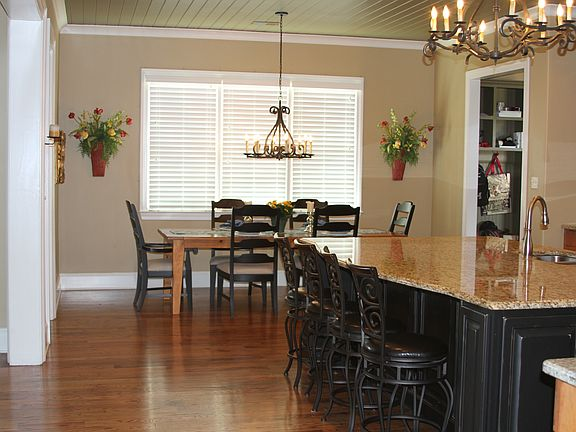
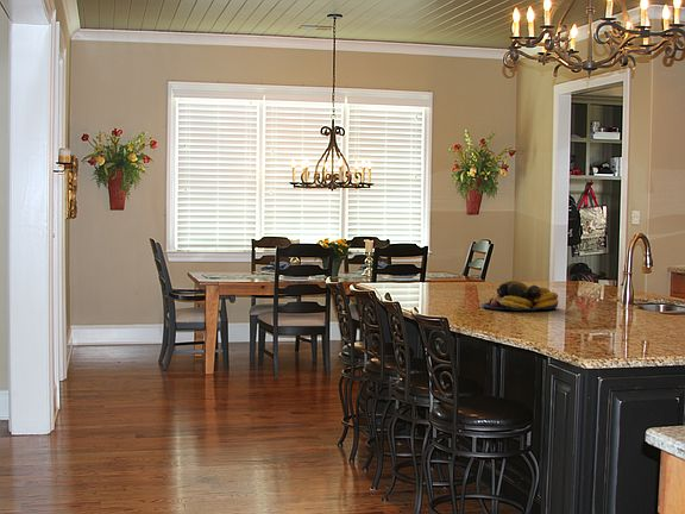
+ fruit bowl (519, 294)
